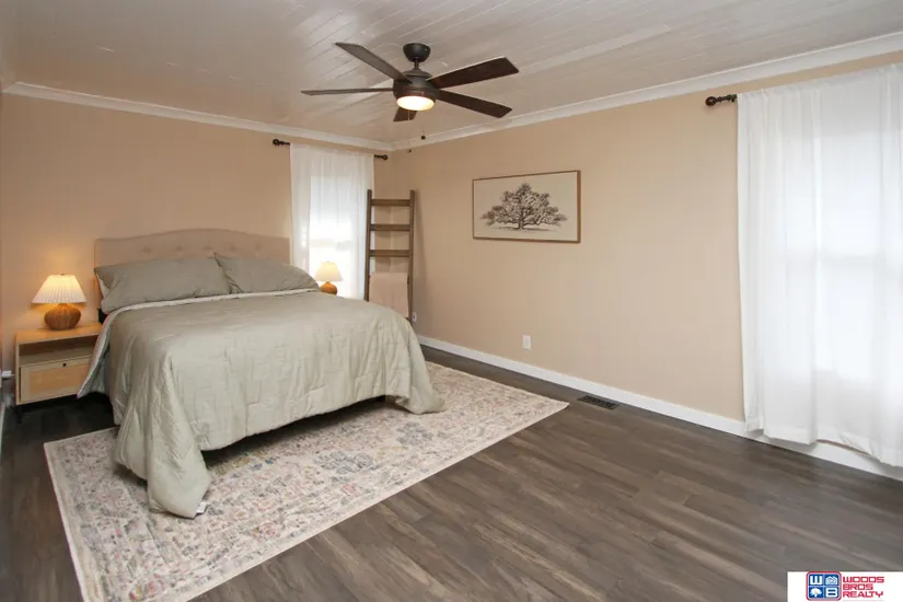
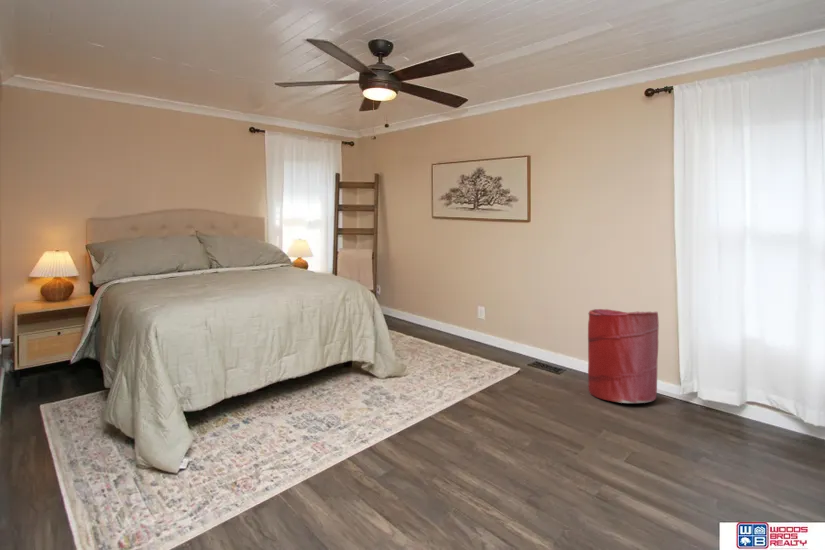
+ laundry hamper (622, 351)
